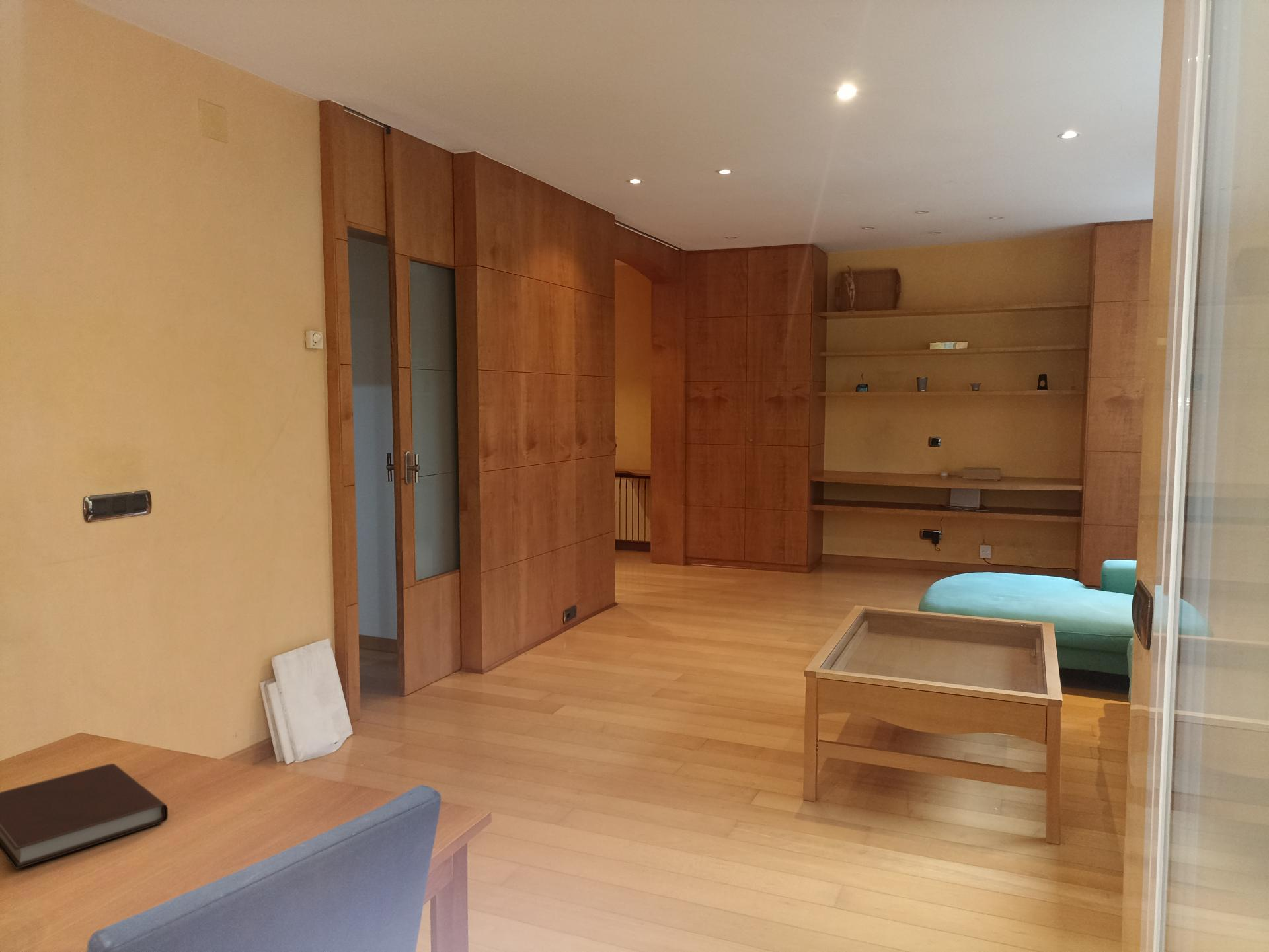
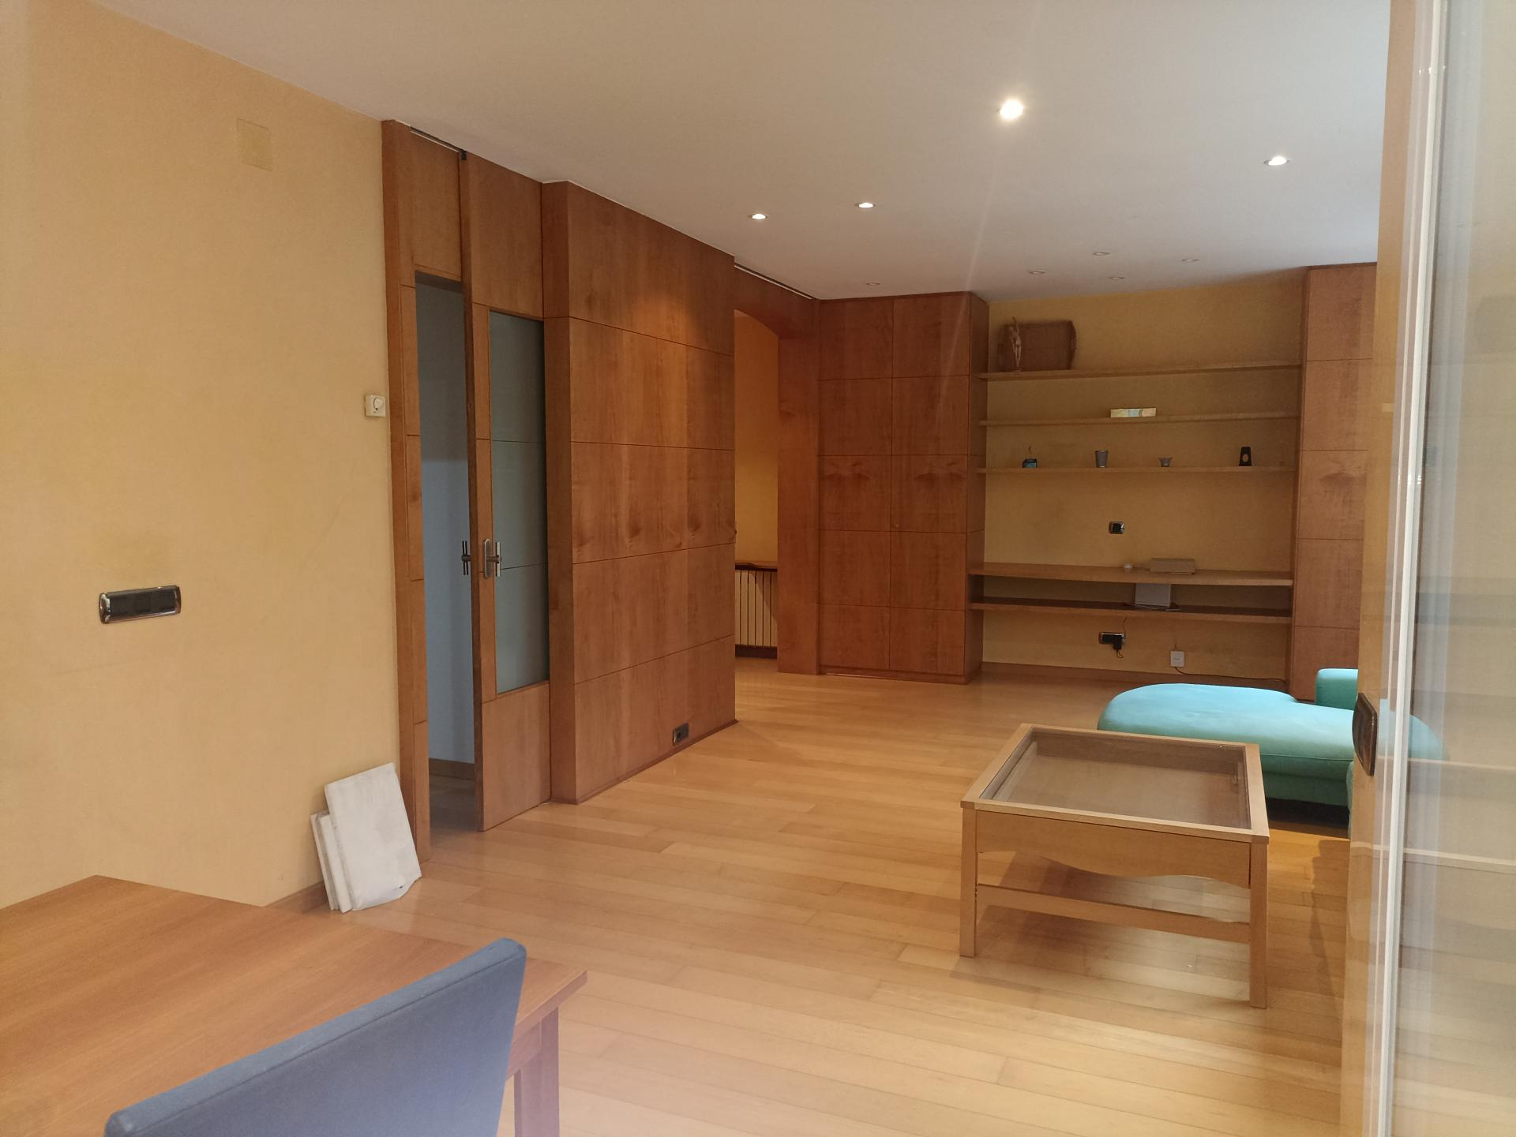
- notebook (71, 809)
